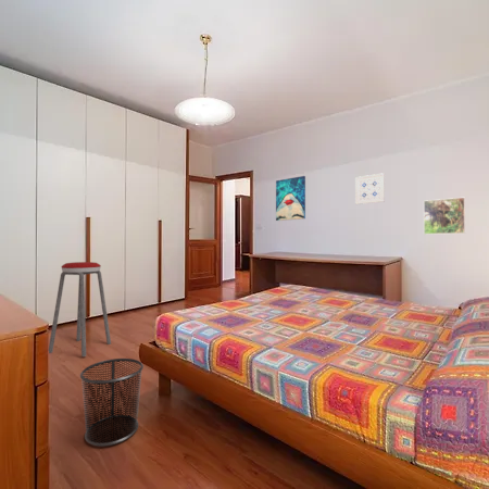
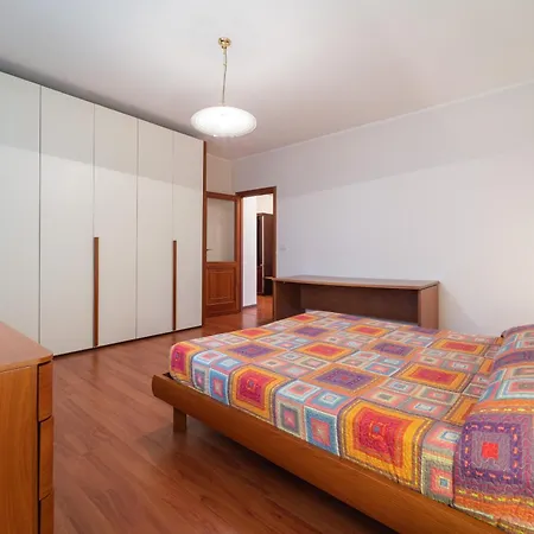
- music stool (80, 304)
- wall art (369, 189)
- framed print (443, 216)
- waste bin (112, 399)
- wall art (290, 199)
